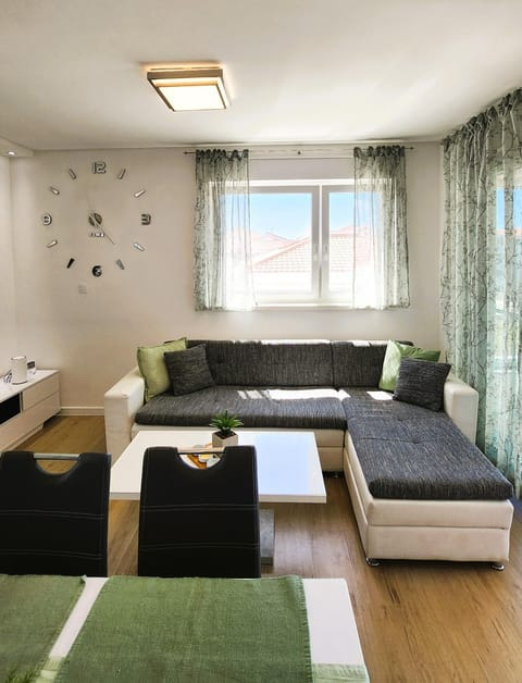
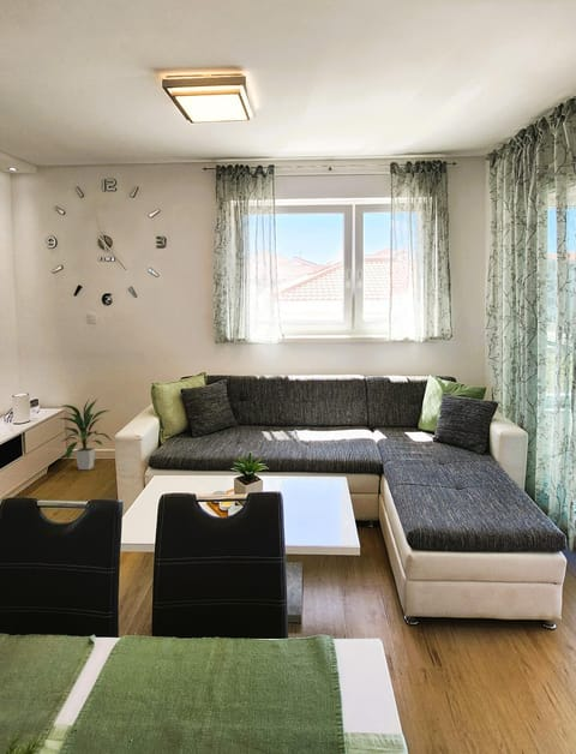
+ indoor plant (82, 432)
